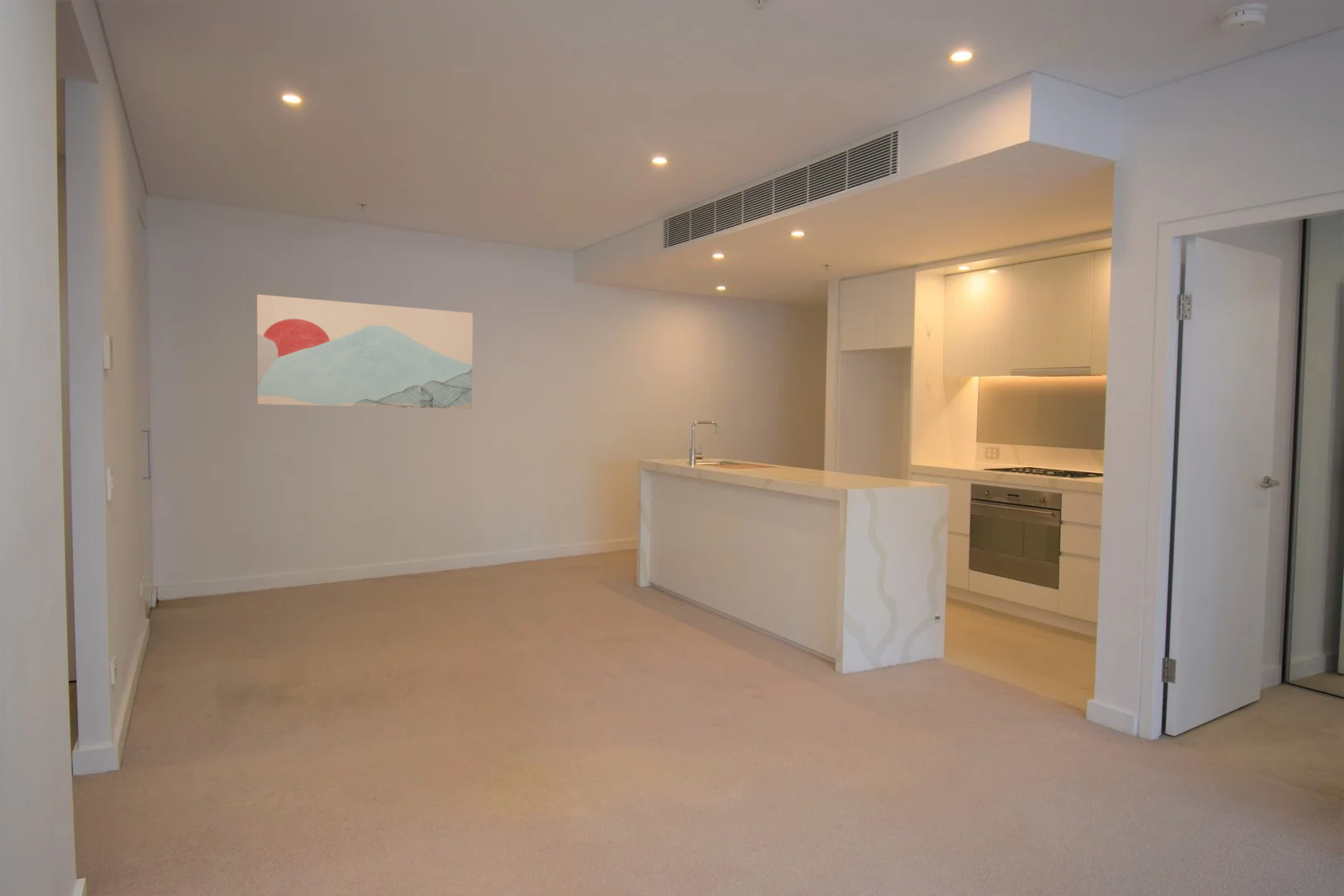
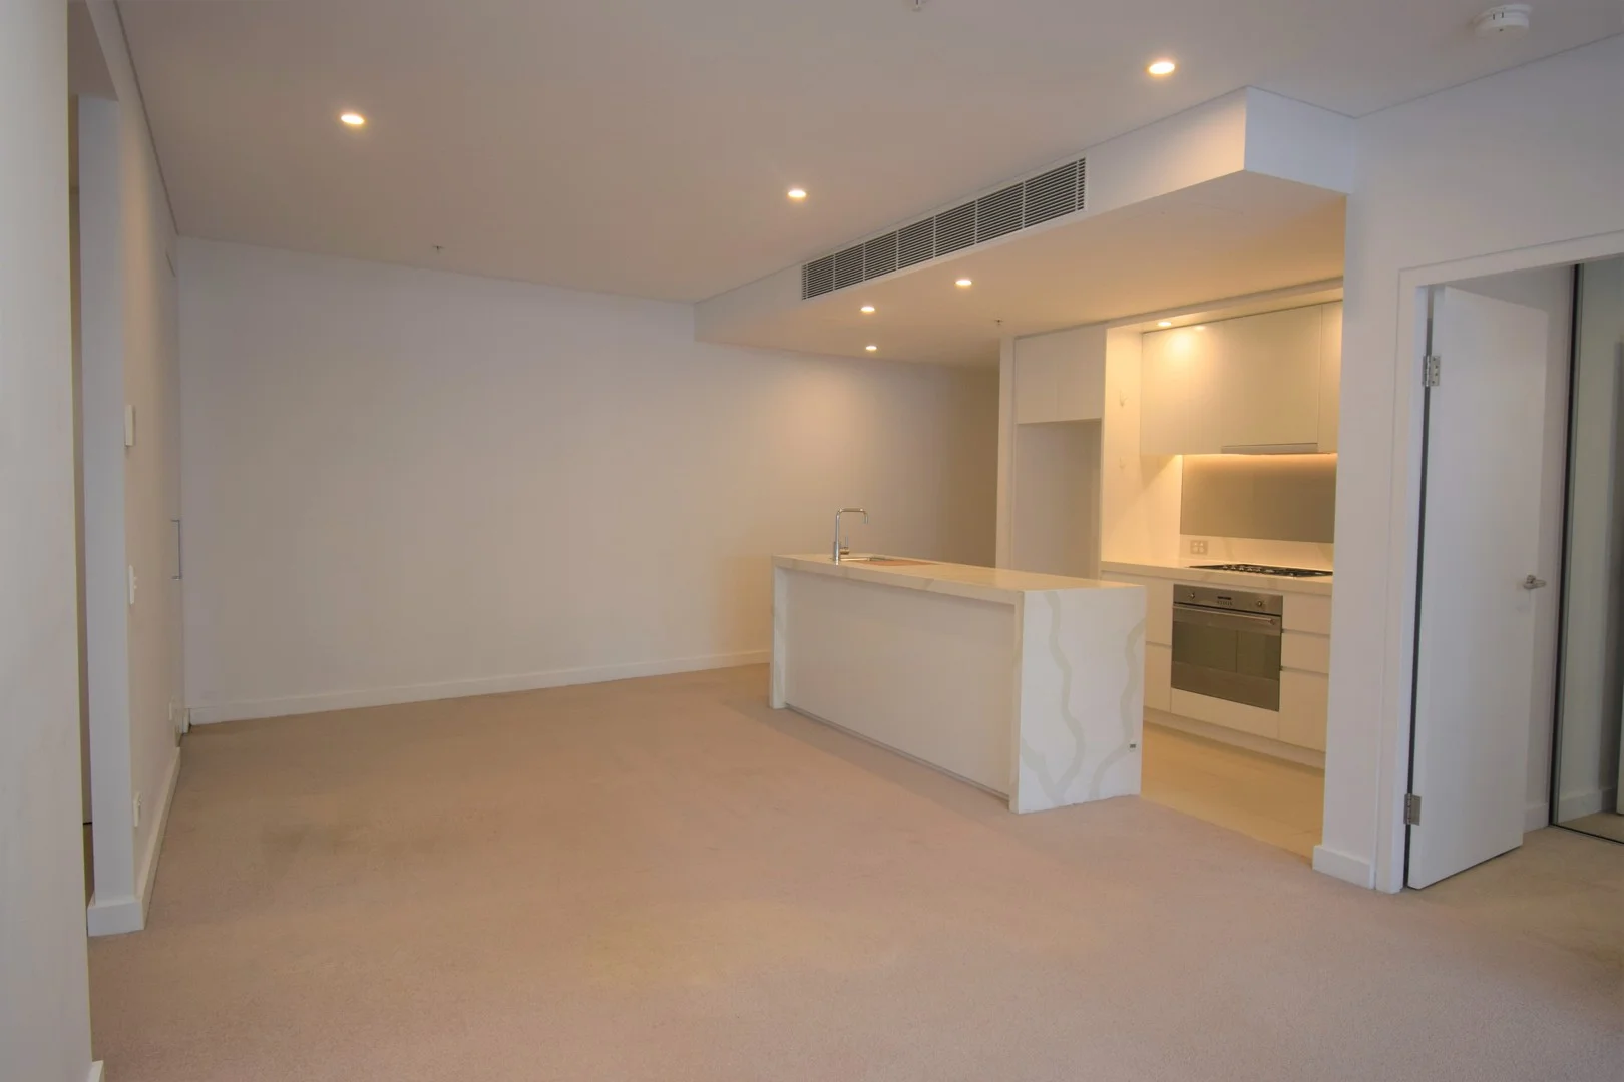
- wall art (371, 355)
